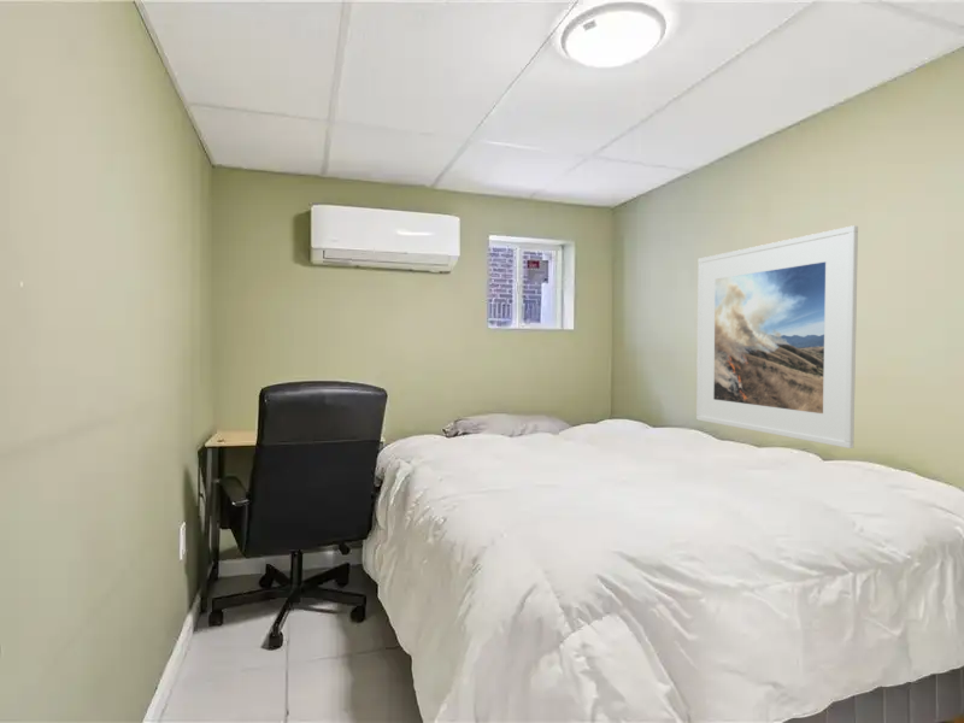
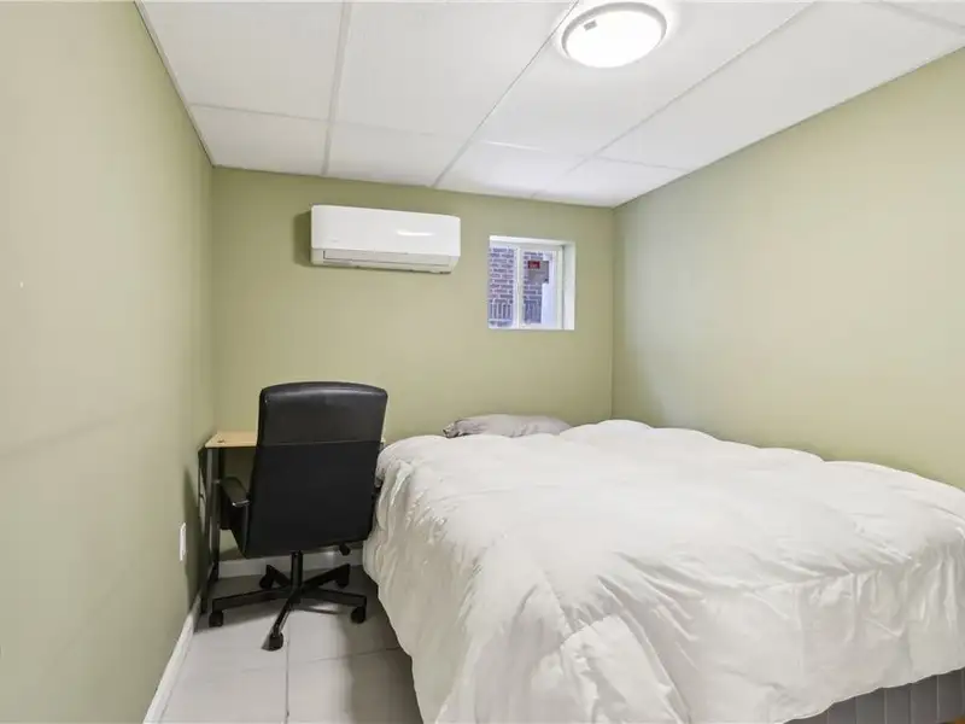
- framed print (764, 339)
